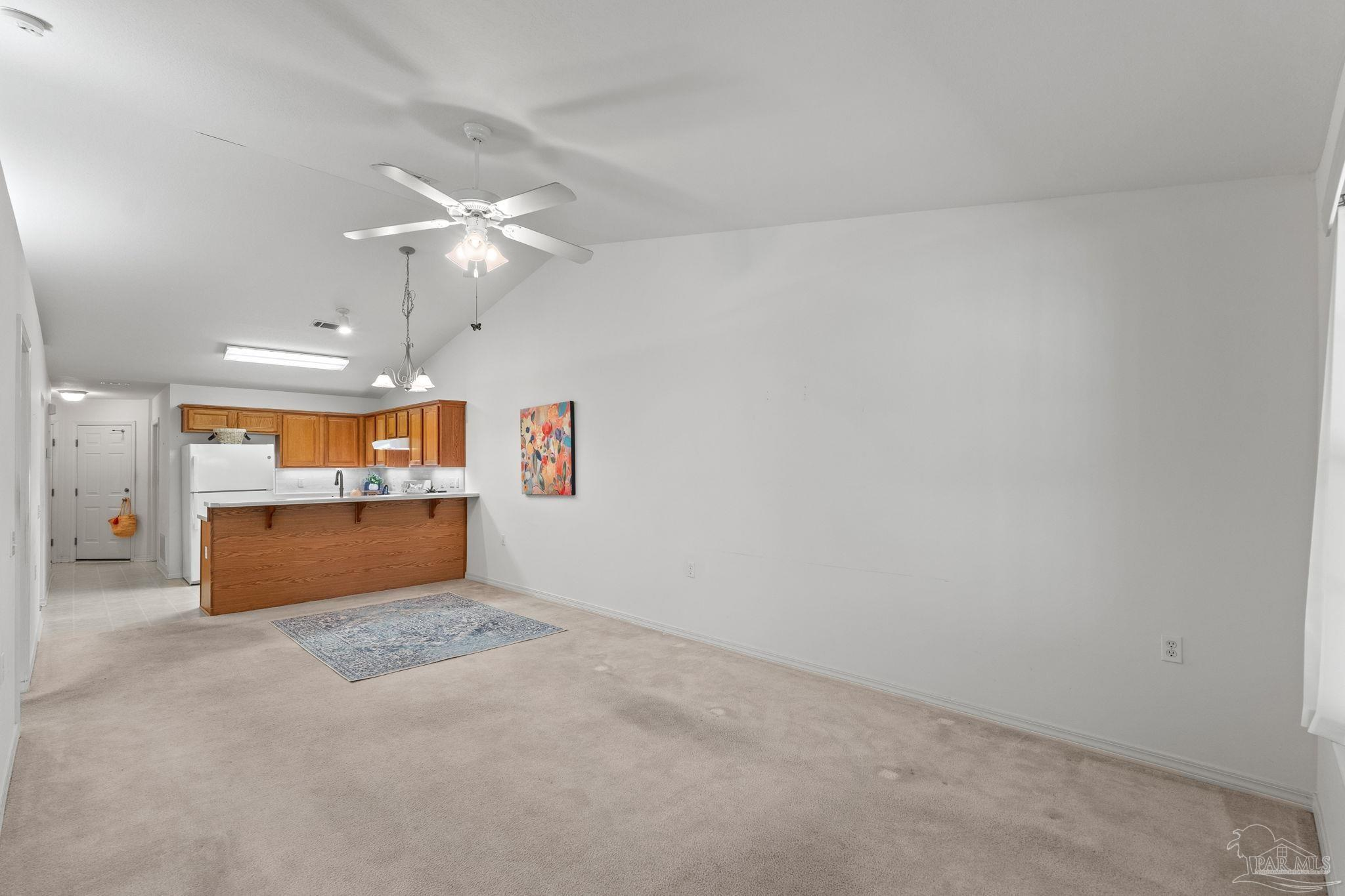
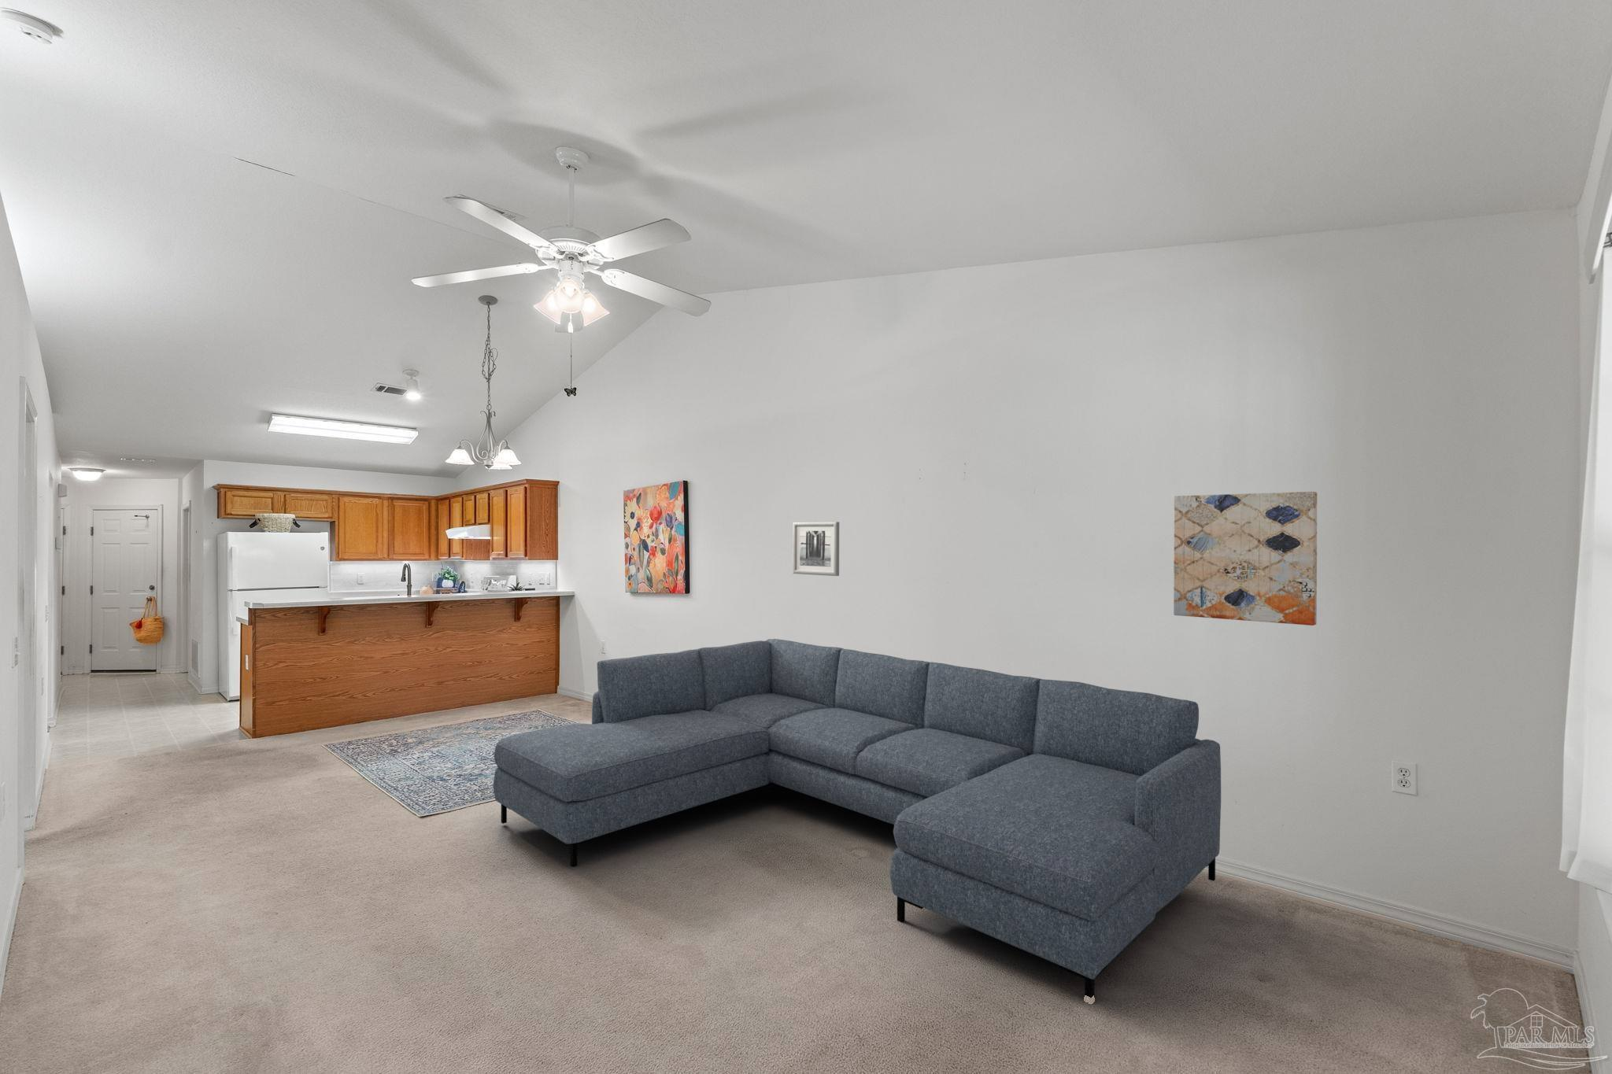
+ wall art (815, 549)
+ sofa (827, 766)
+ wall art (1242, 556)
